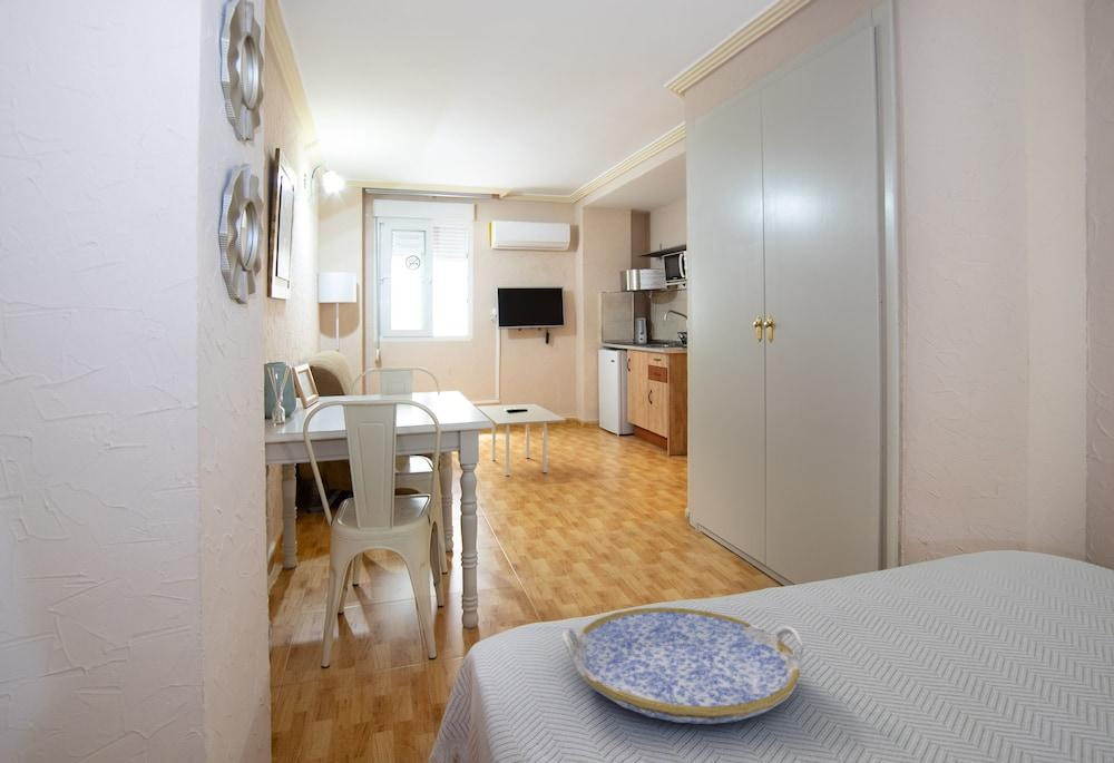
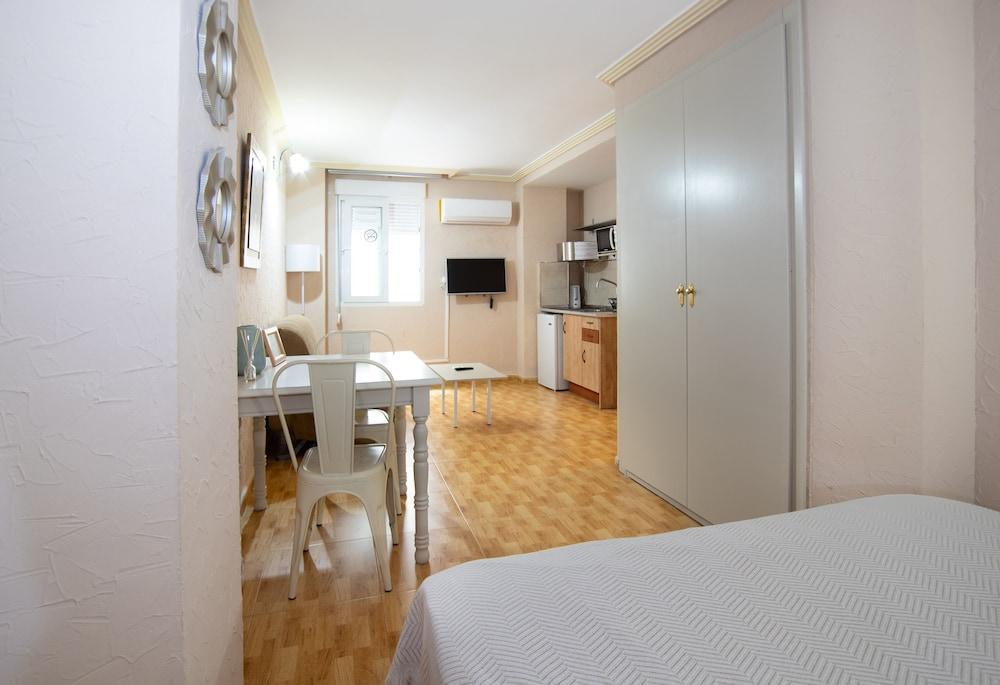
- serving tray (681, 654)
